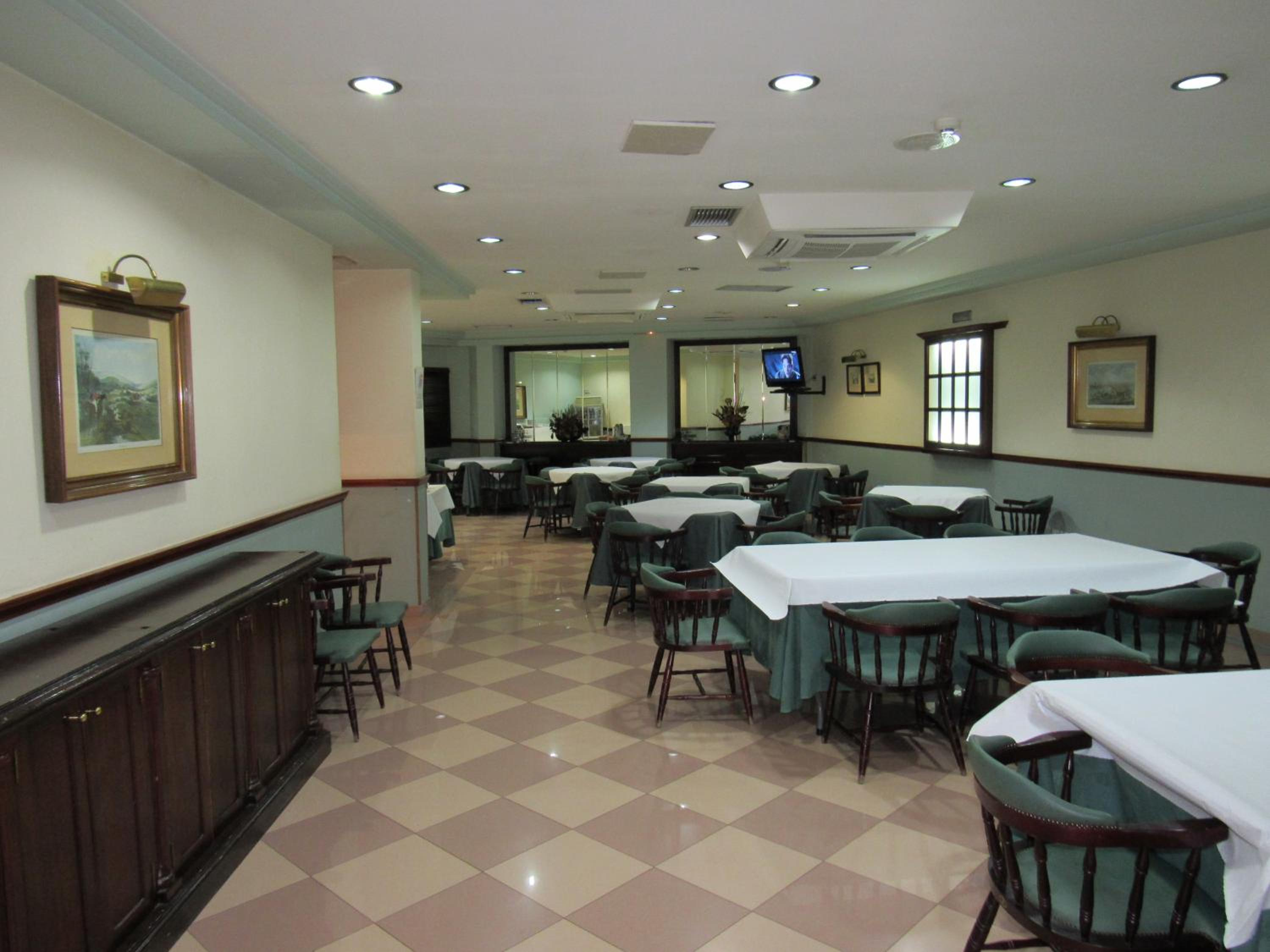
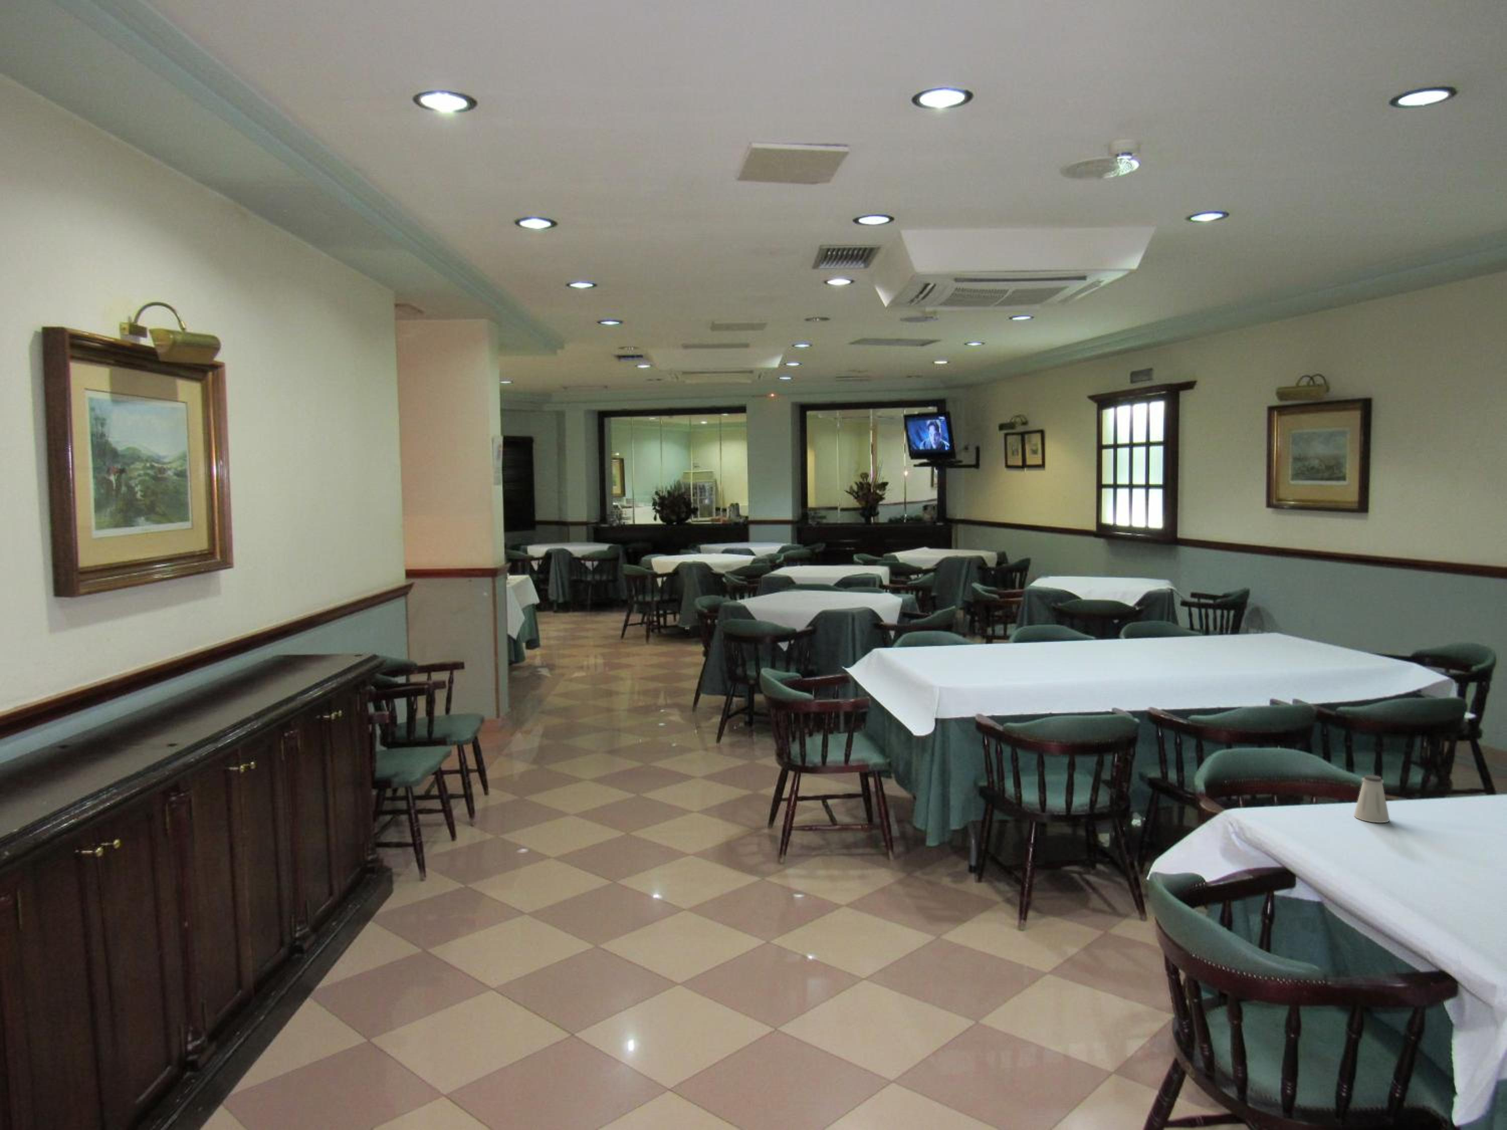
+ saltshaker (1372, 796)
